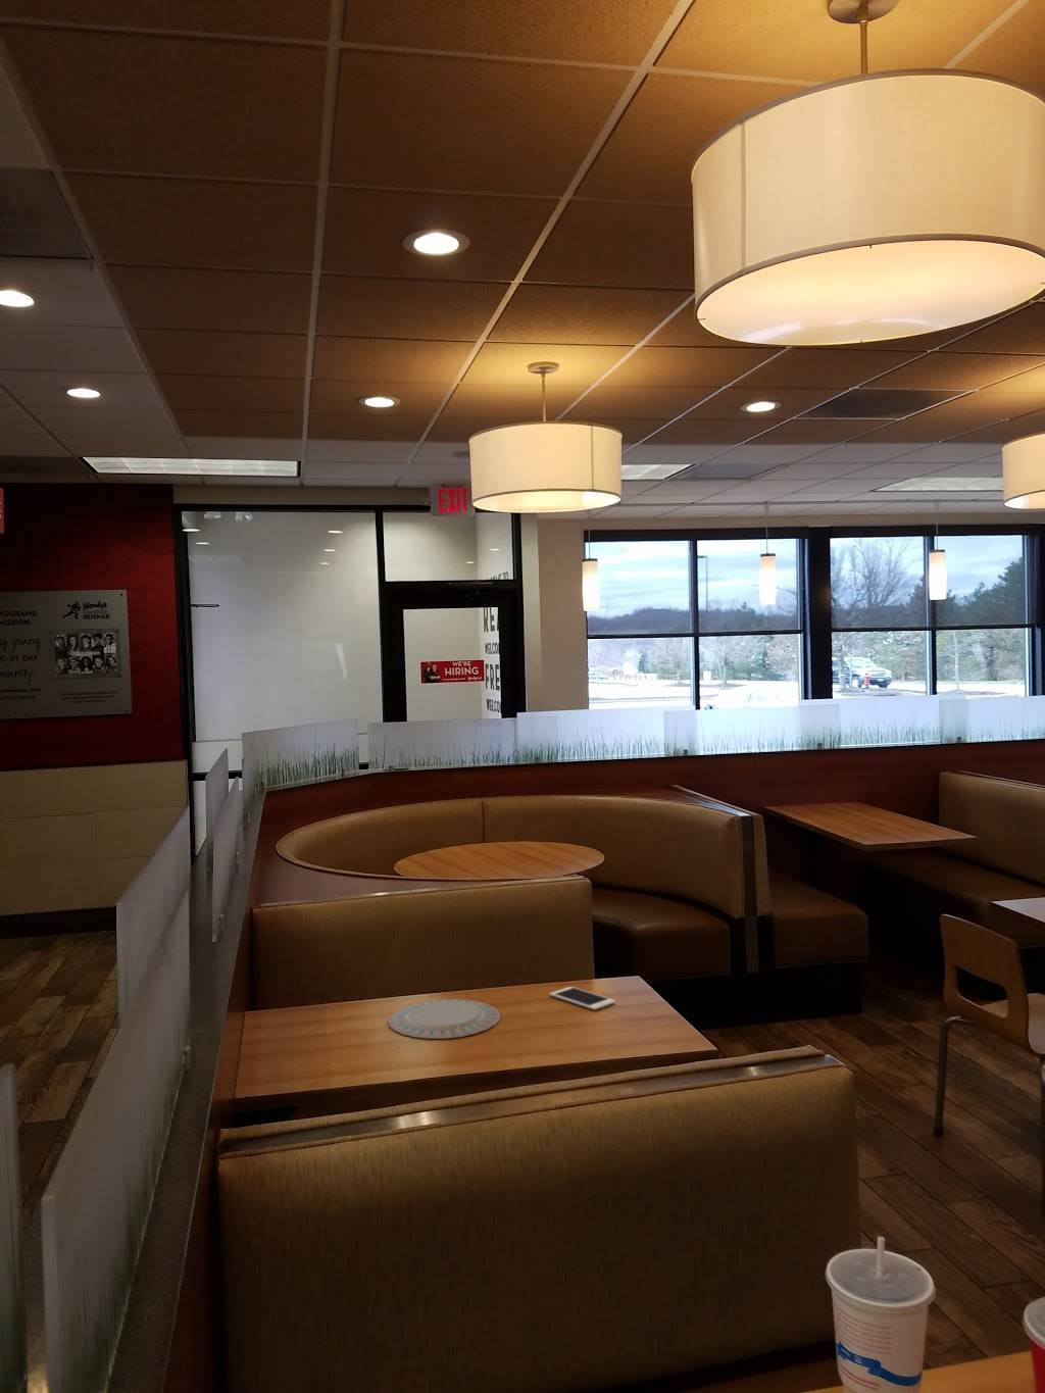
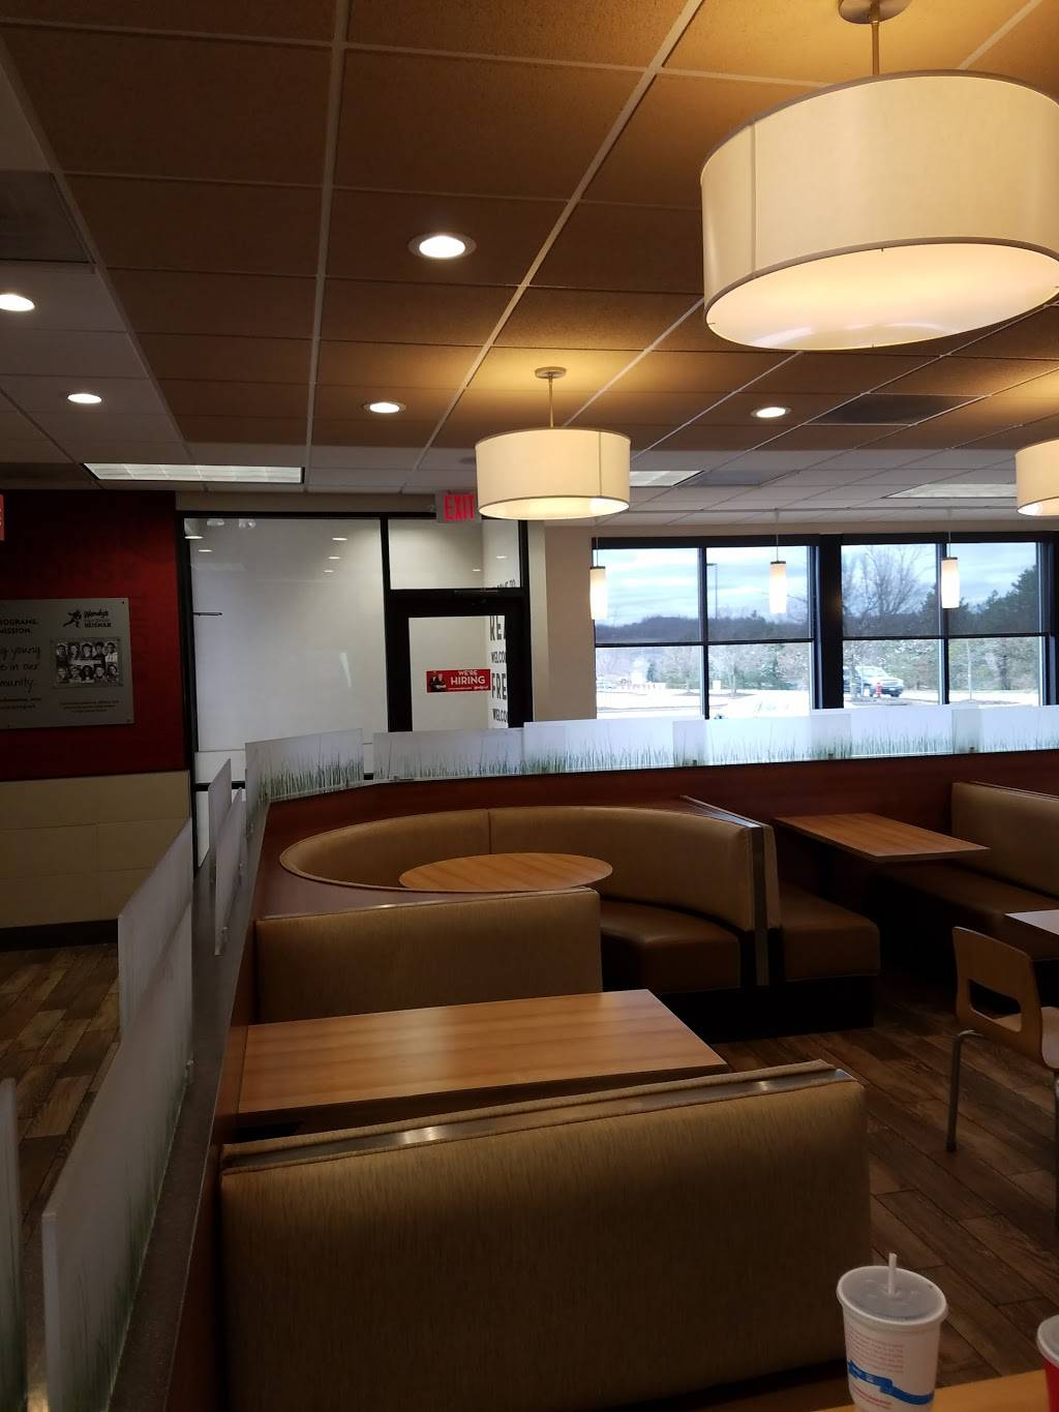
- cell phone (582, 997)
- chinaware (443, 1015)
